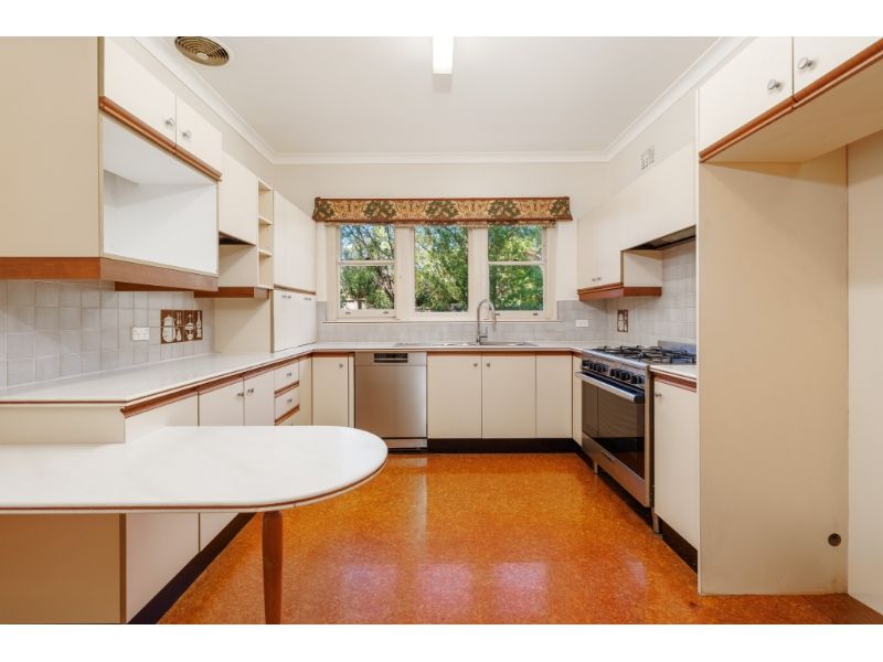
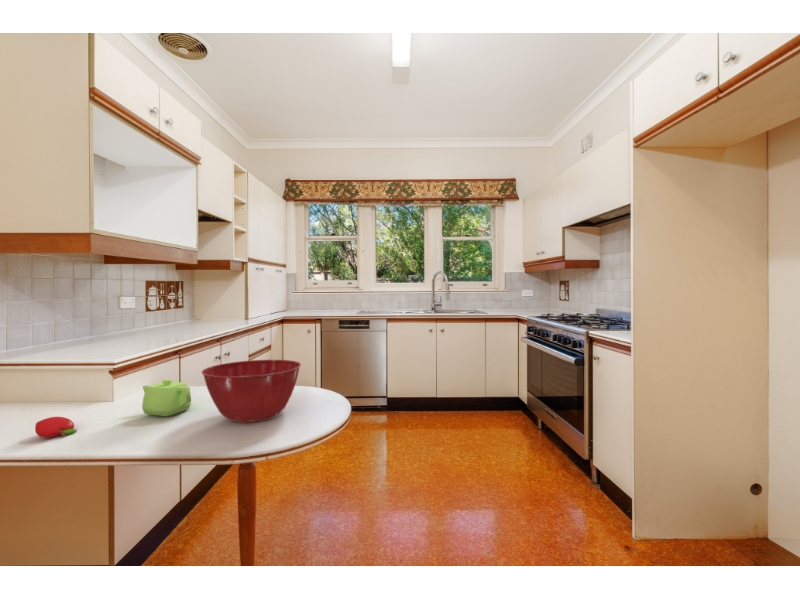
+ fruit (55, 426)
+ teapot (166, 396)
+ mixing bowl (253, 391)
